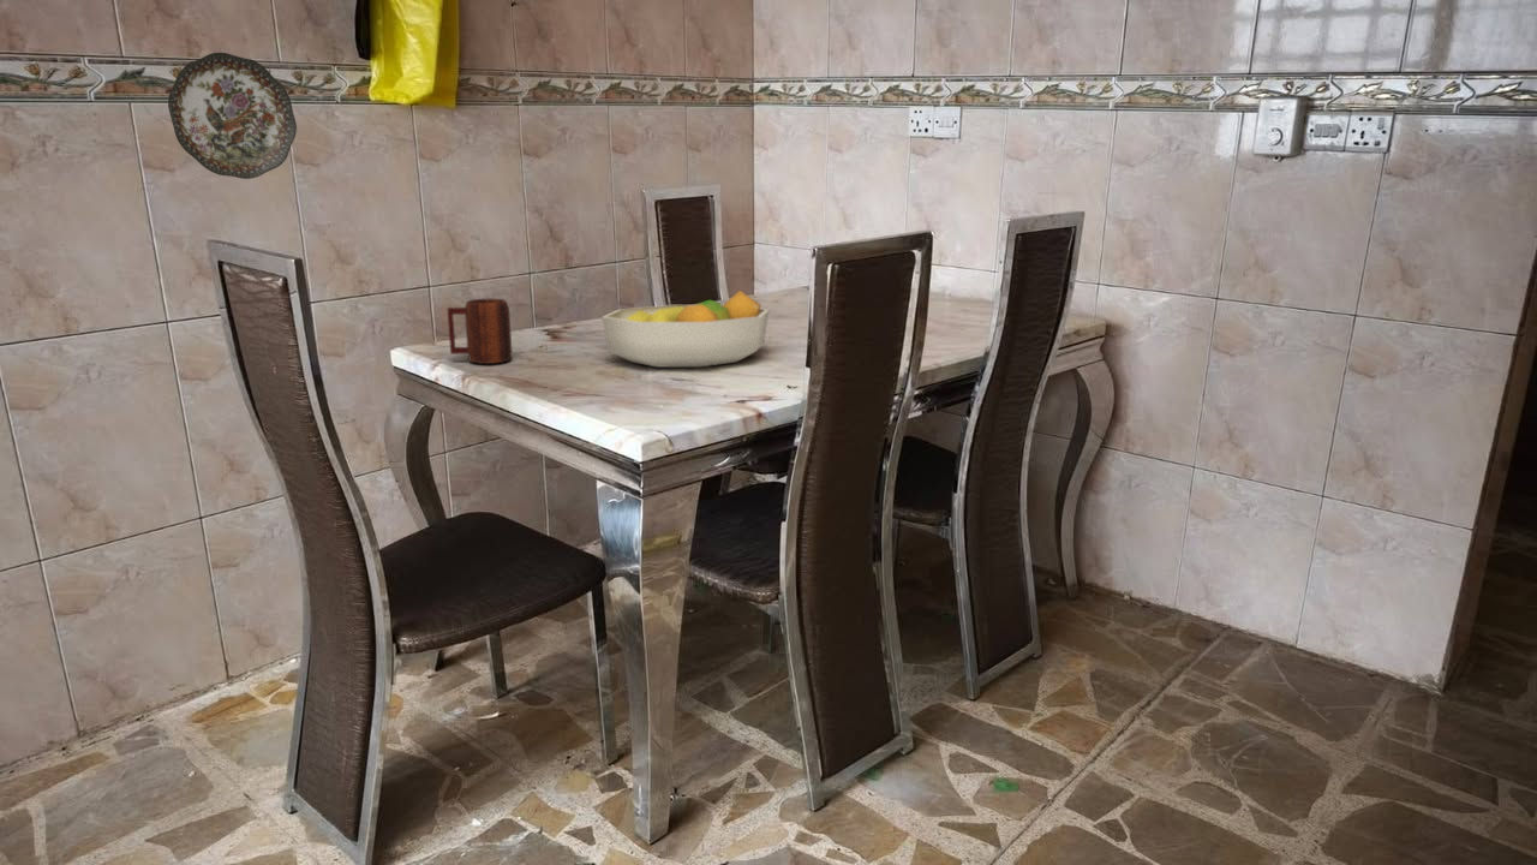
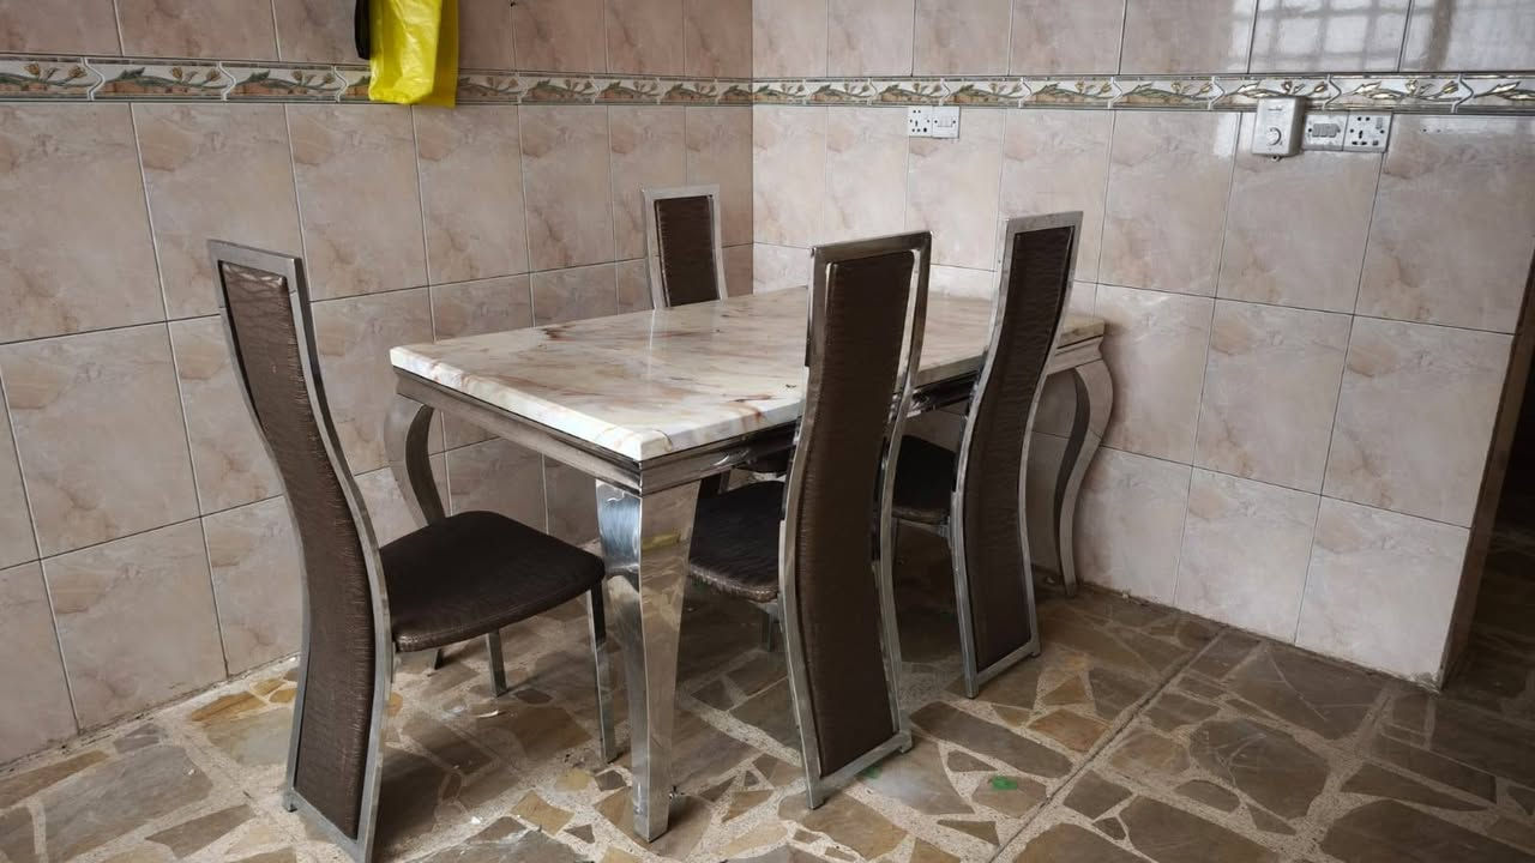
- decorative plate (233, 117)
- mug (479, 330)
- fruit bowl (688, 326)
